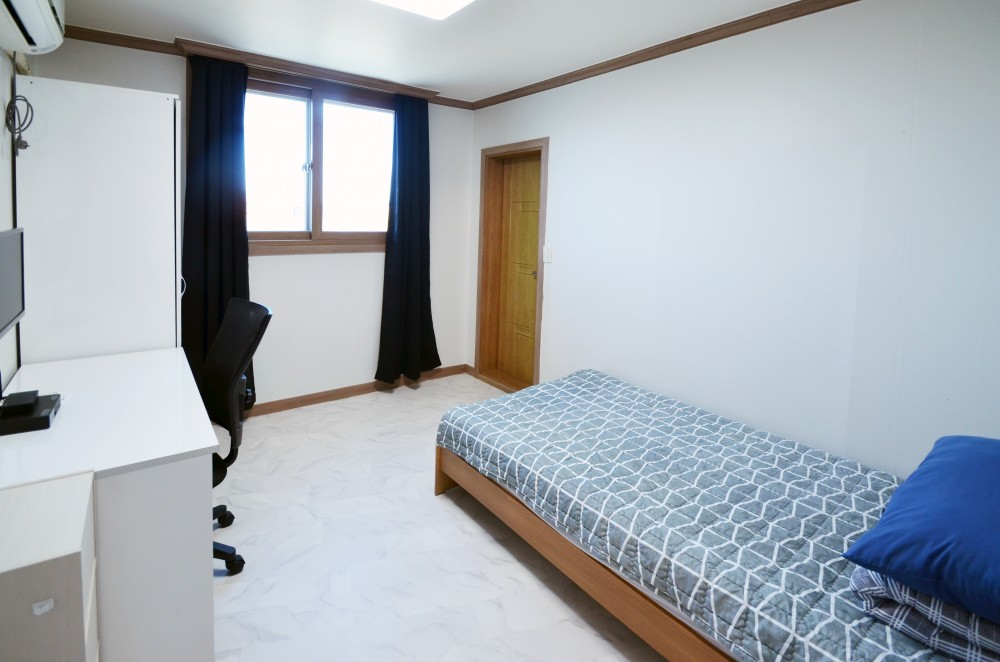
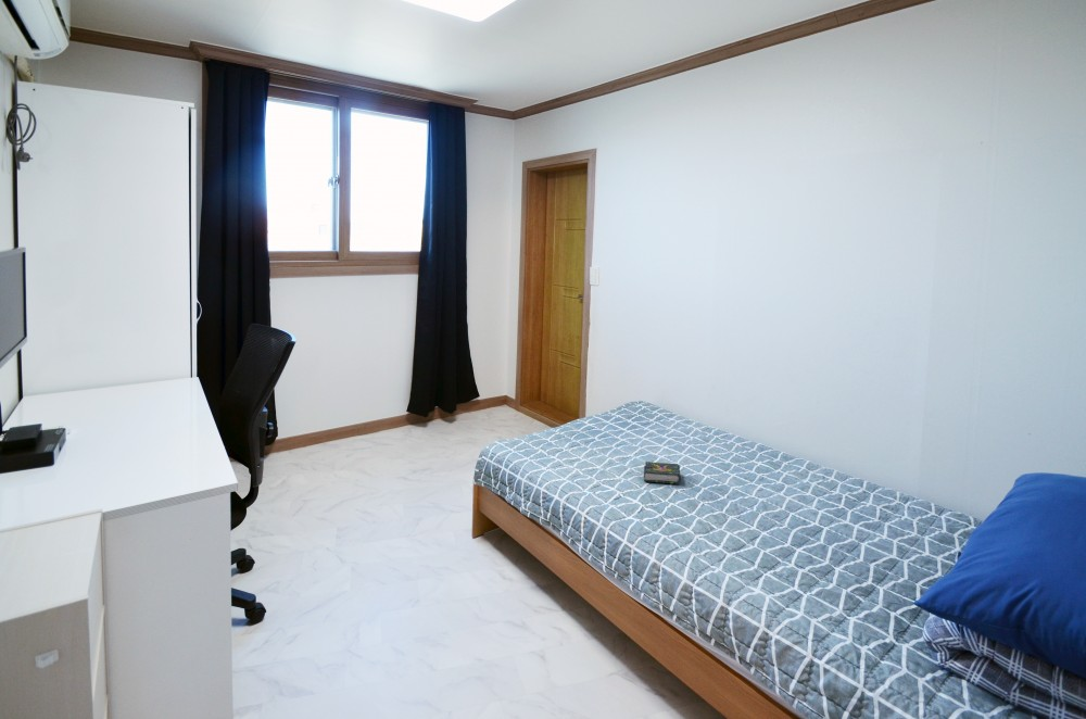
+ book (661, 471)
